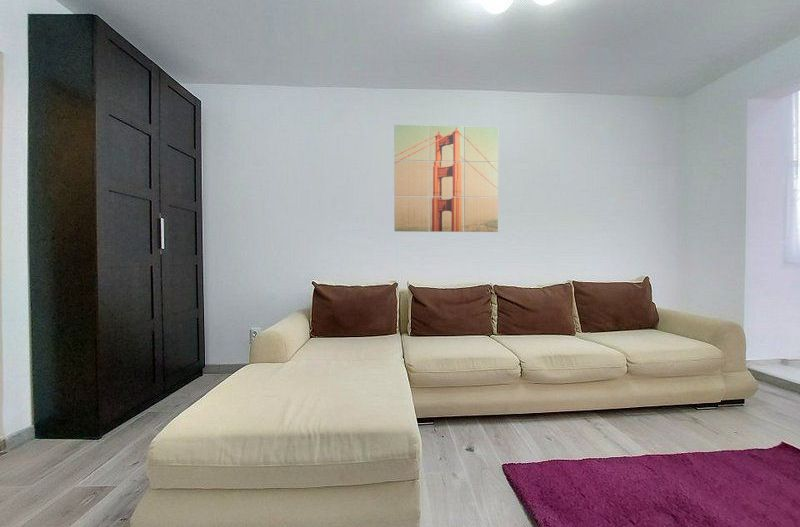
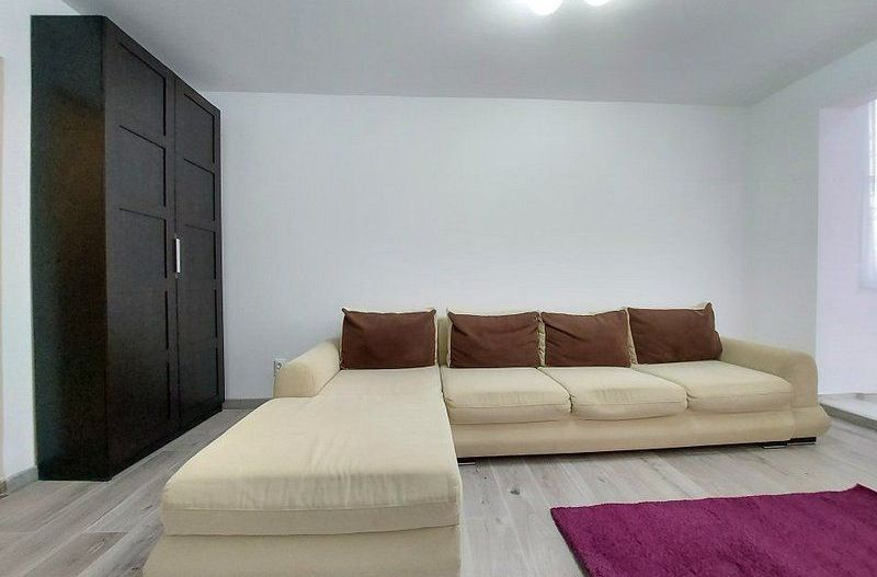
- wall art (446, 179)
